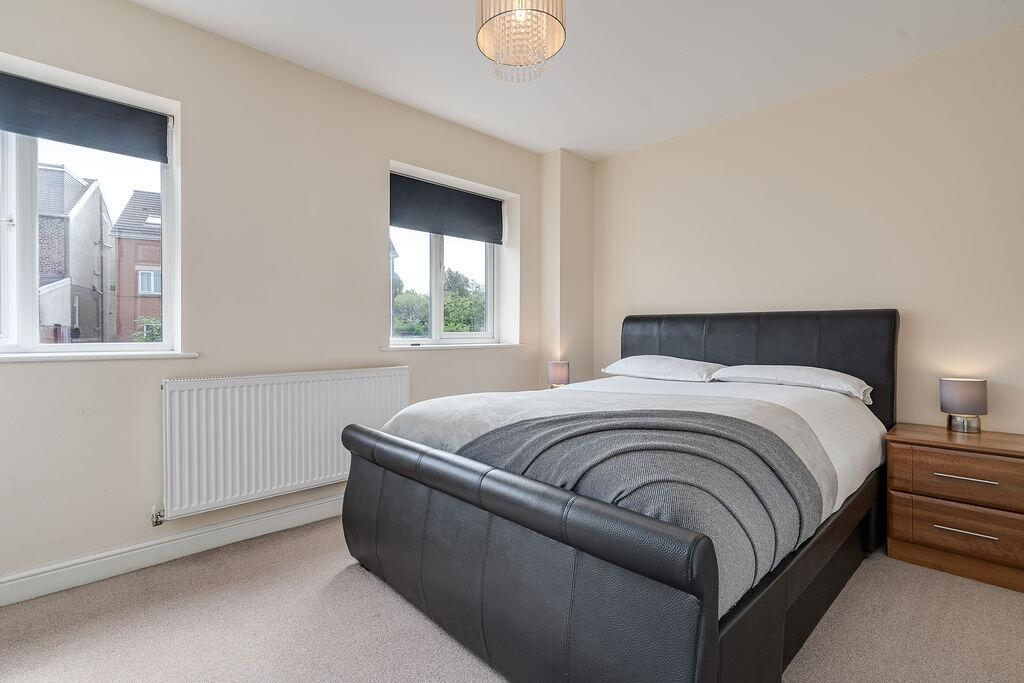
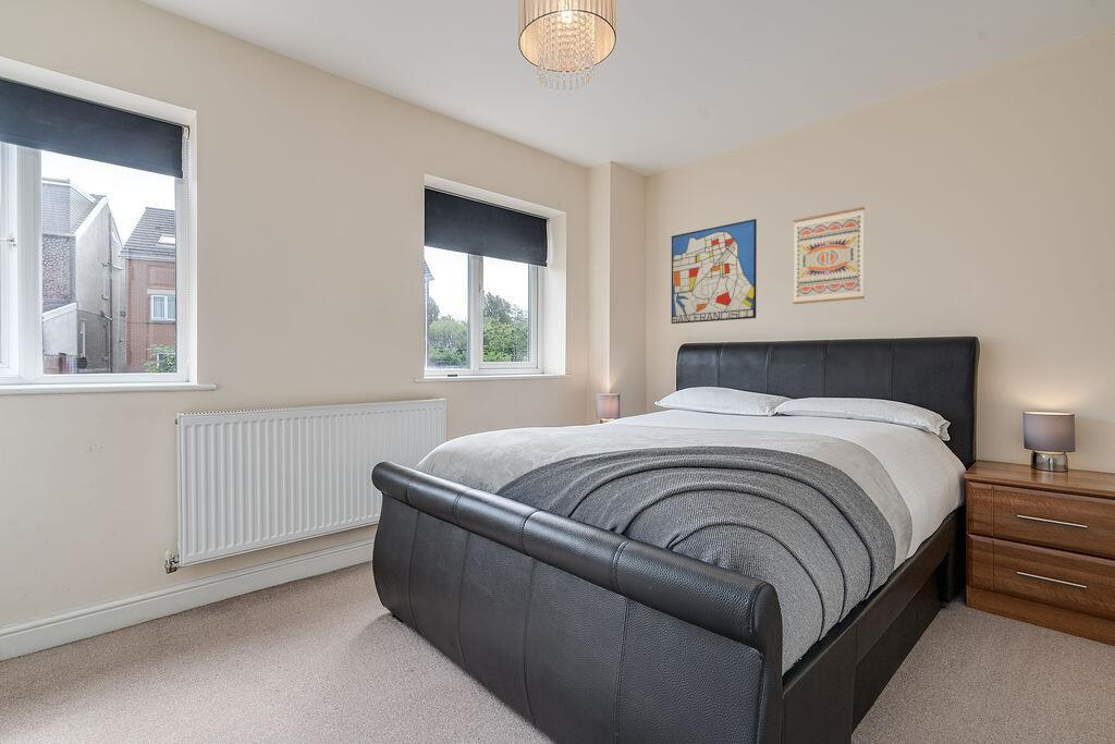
+ wall art (711, 275)
+ wall art (826, 257)
